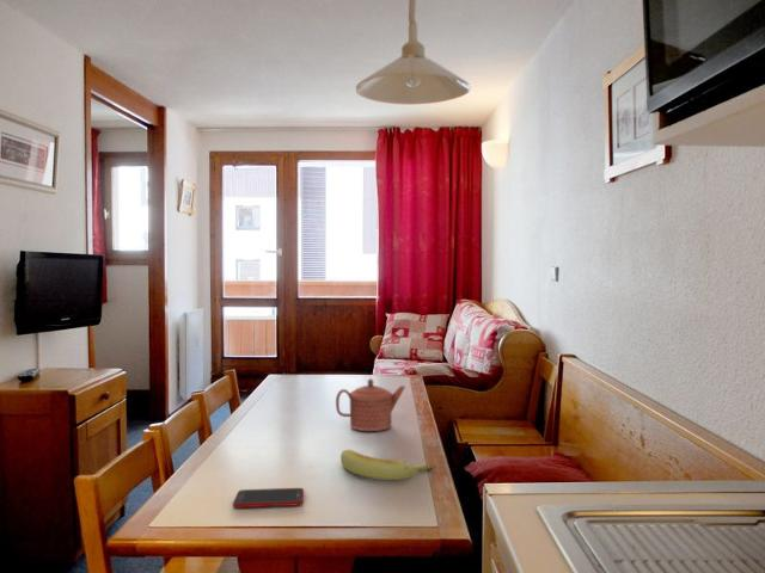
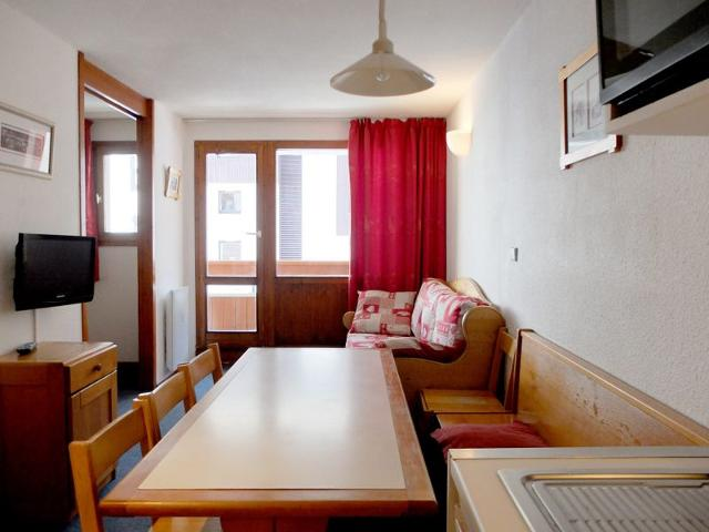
- banana (387, 460)
- cell phone (269, 497)
- teapot (371, 402)
